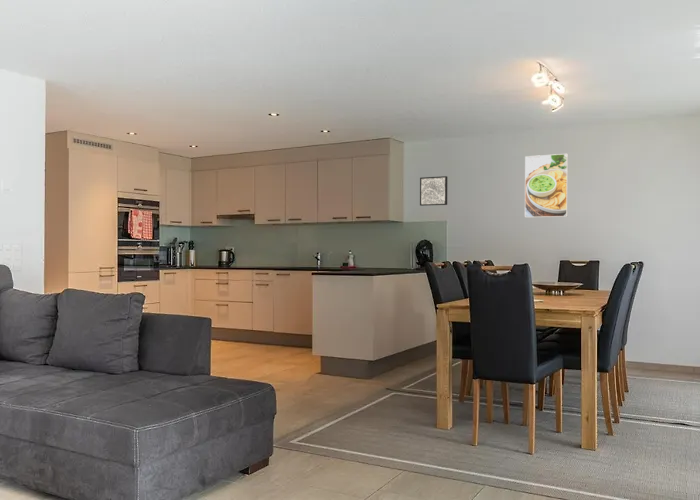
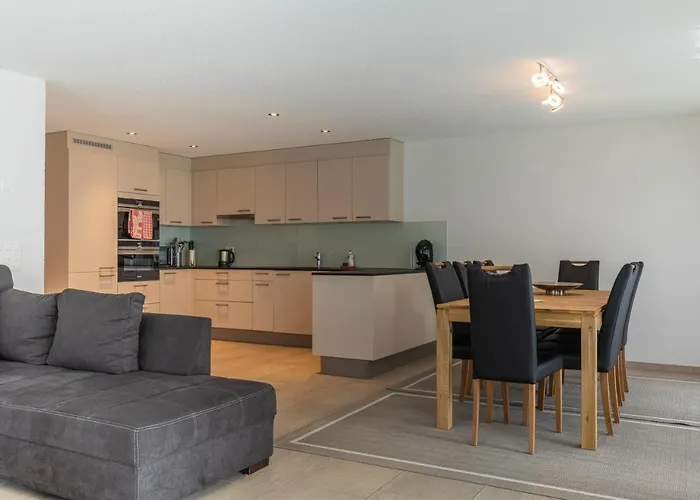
- wall art (433, 191)
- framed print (546, 186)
